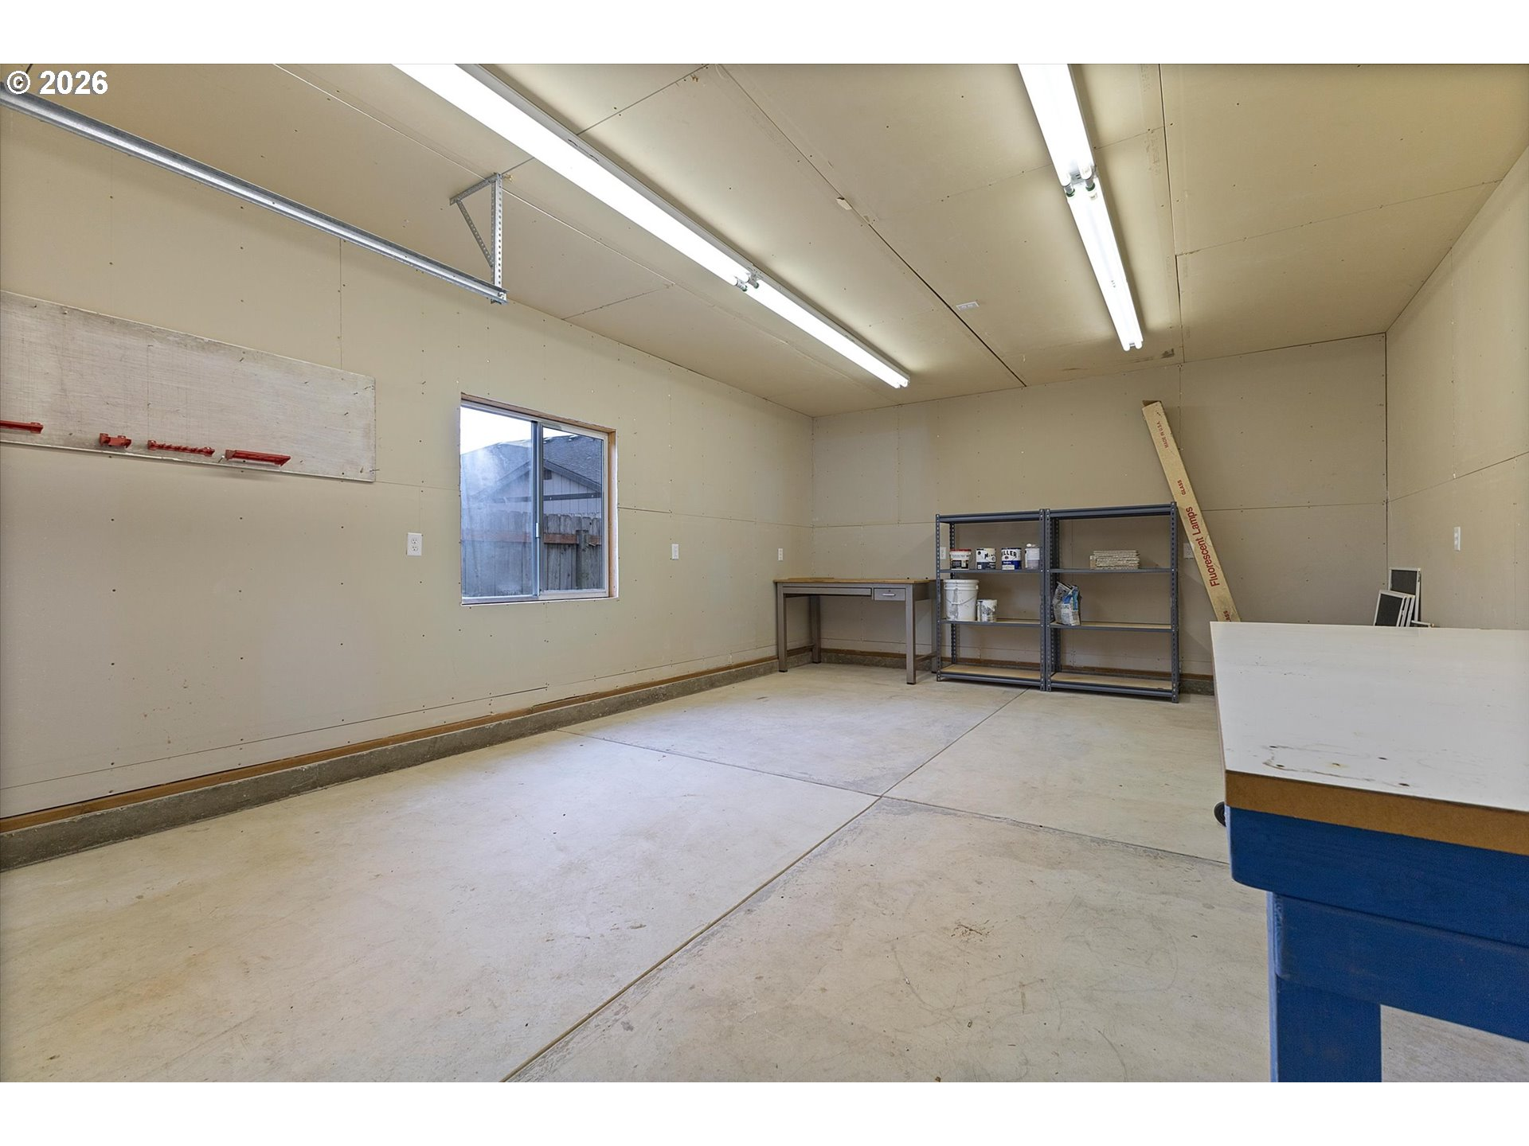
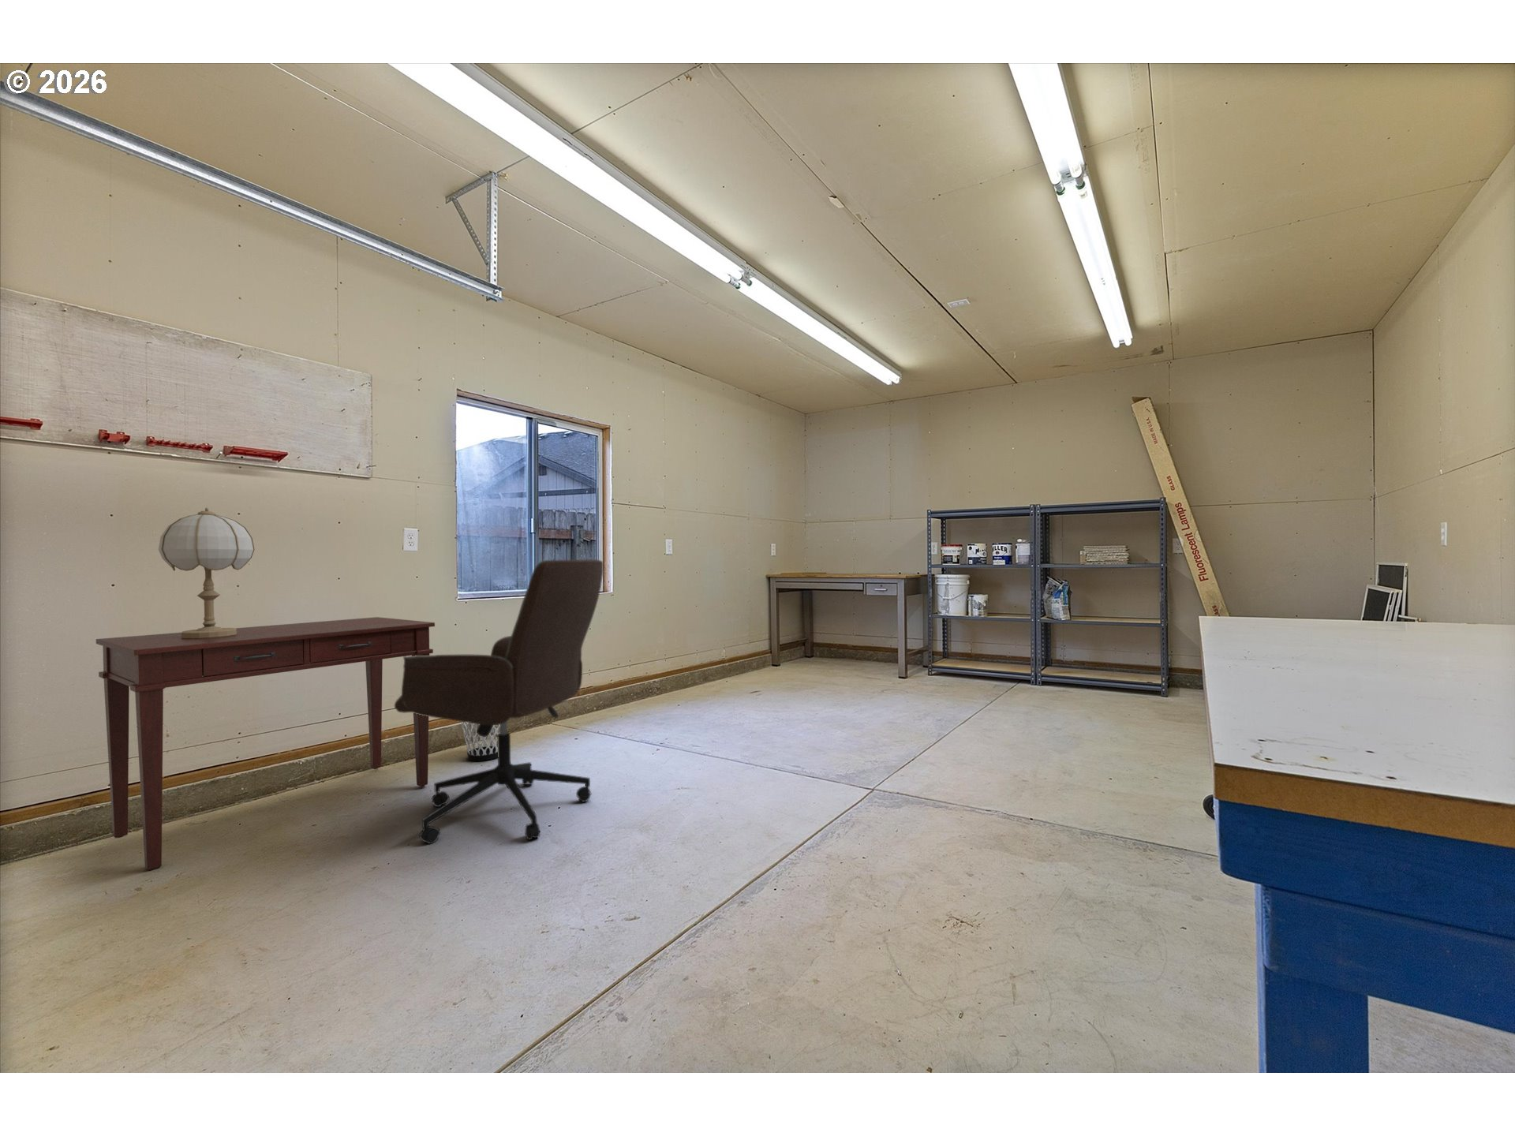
+ table lamp (208, 572)
+ desk (280, 672)
+ office chair (507, 686)
+ wastebasket (489, 733)
